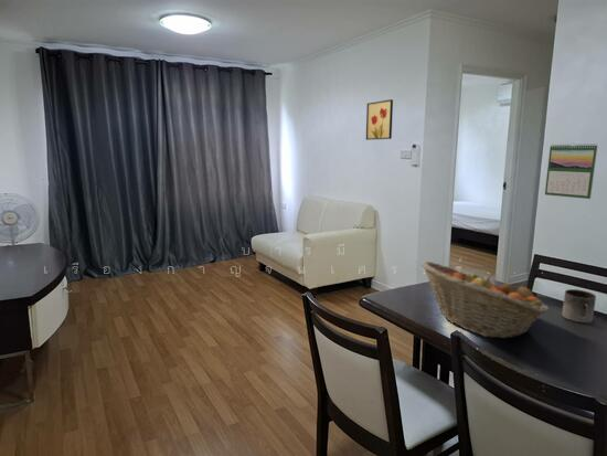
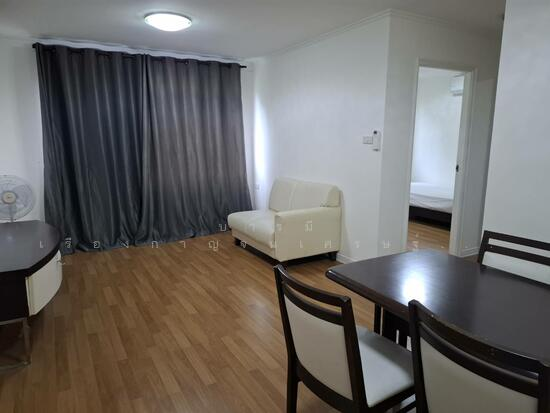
- calendar (569, 170)
- mug (582, 307)
- wall art (379, 120)
- fruit basket (478, 294)
